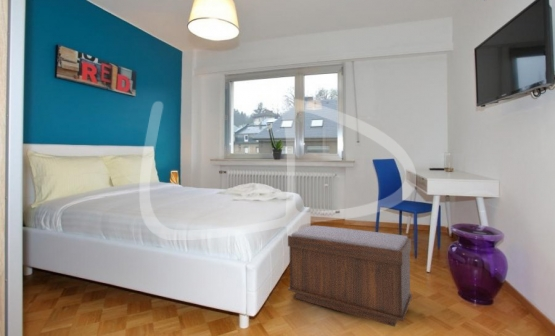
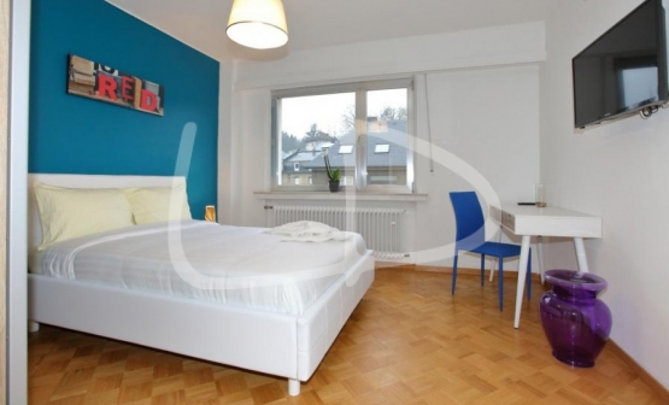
- bench (348, 266)
